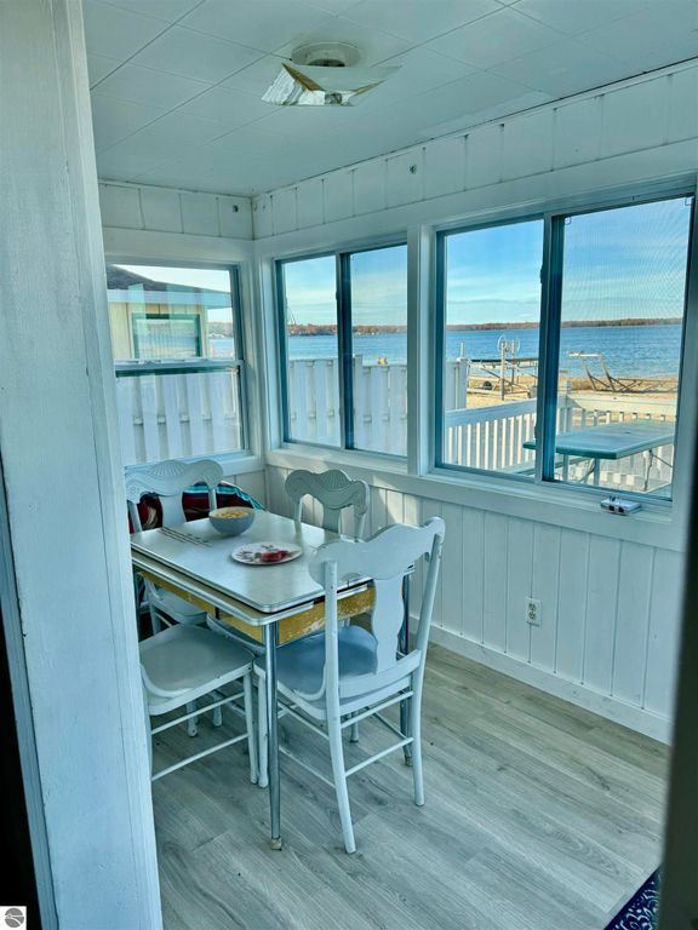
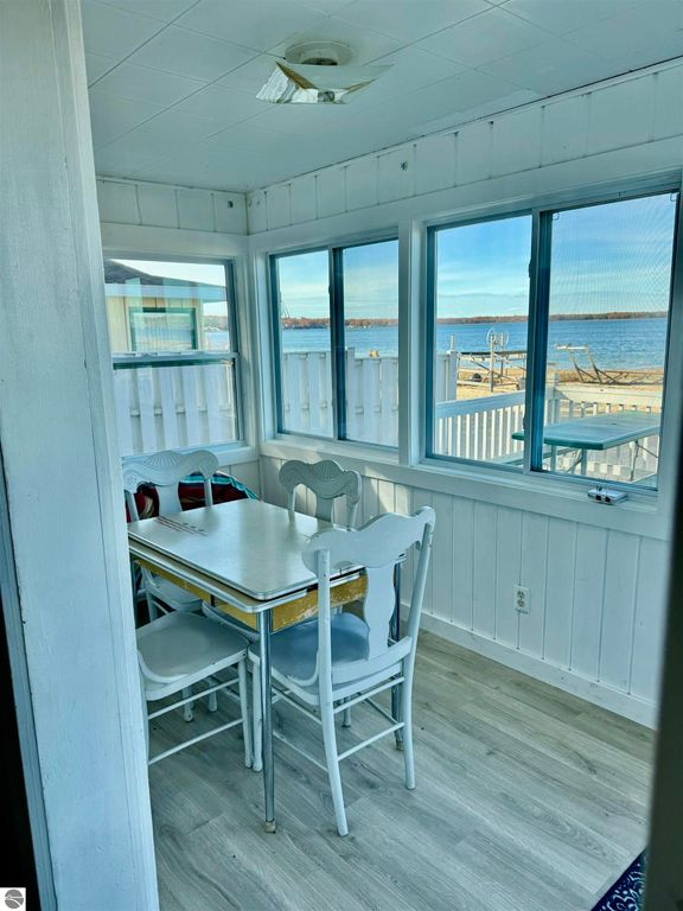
- cereal bowl (233, 523)
- plate (267, 551)
